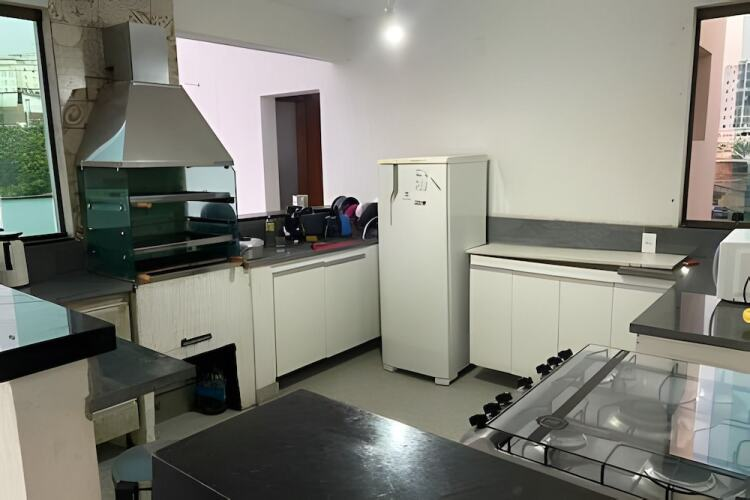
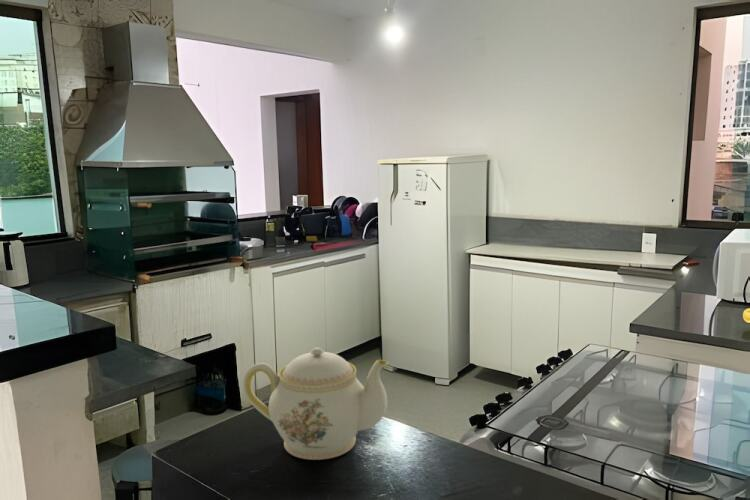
+ teapot (314, 395)
